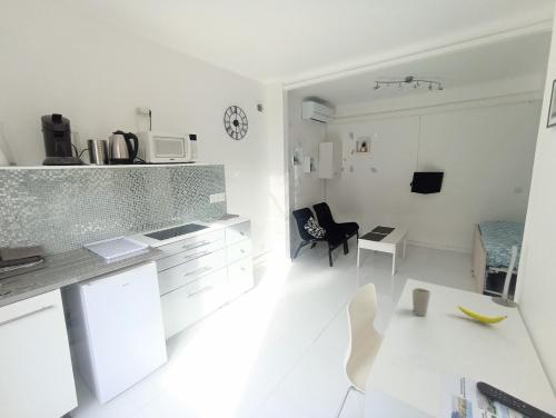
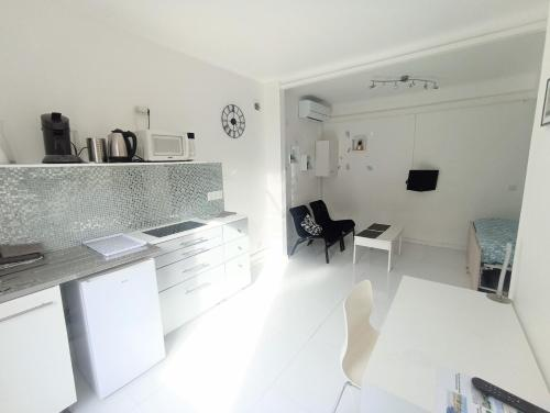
- cup (420, 300)
- banana (480, 315)
